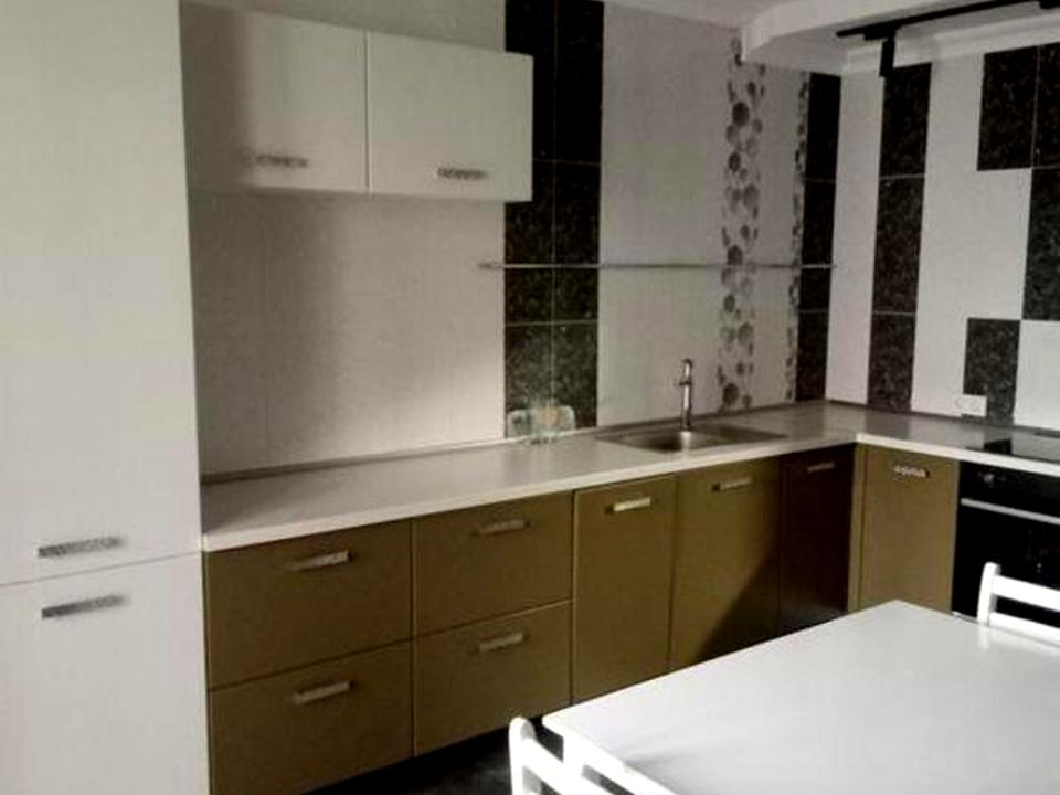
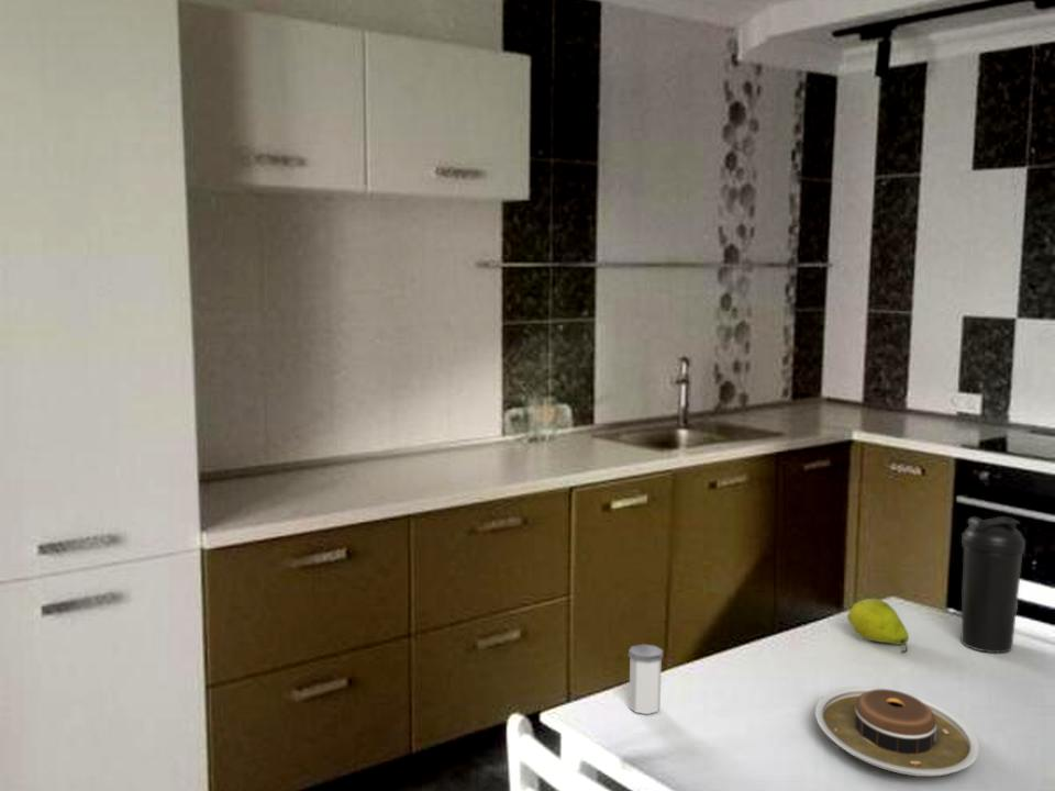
+ water bottle (990, 581)
+ plate (893, 722)
+ fruit (881, 622)
+ salt shaker (645, 679)
